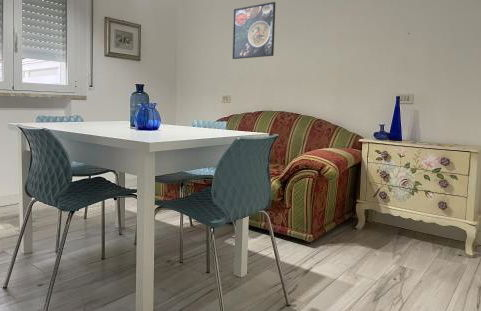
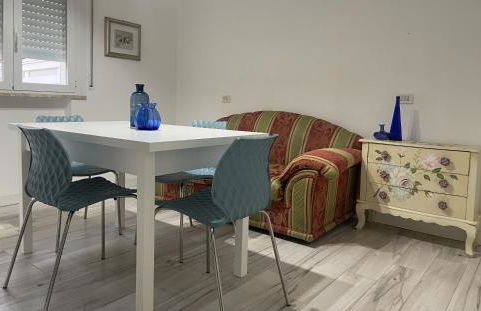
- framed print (253, 31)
